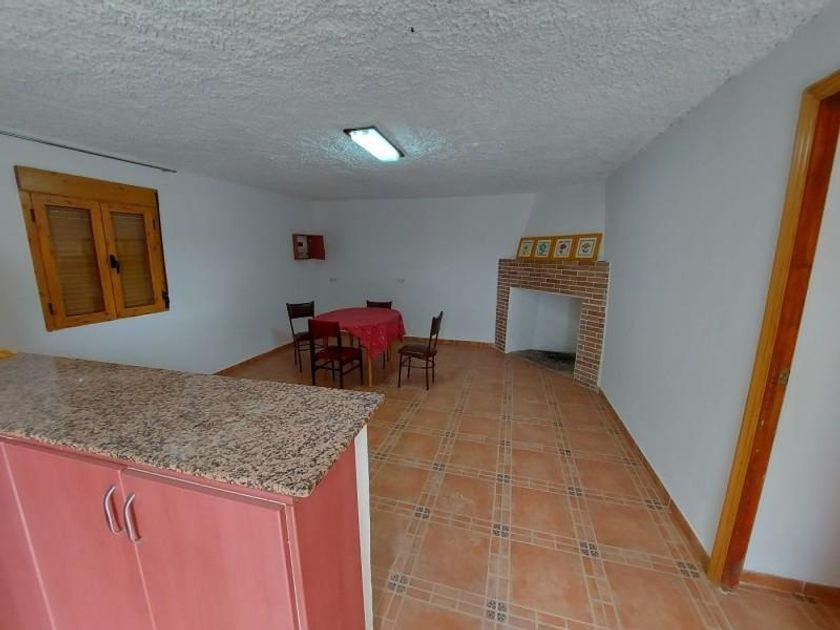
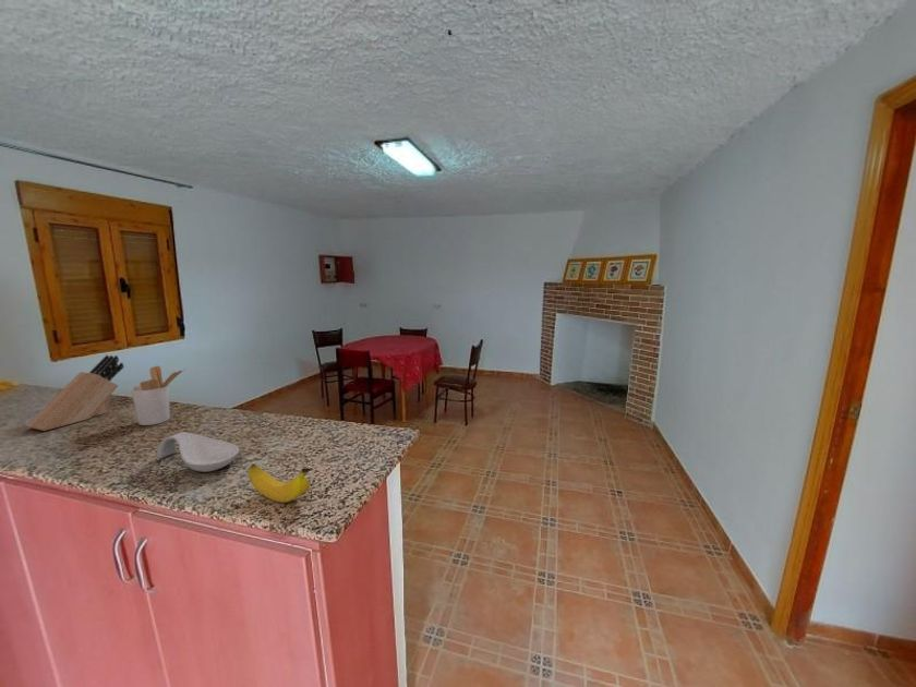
+ banana (278, 481)
+ utensil holder (160, 394)
+ knife block (80, 388)
+ spoon rest (195, 449)
